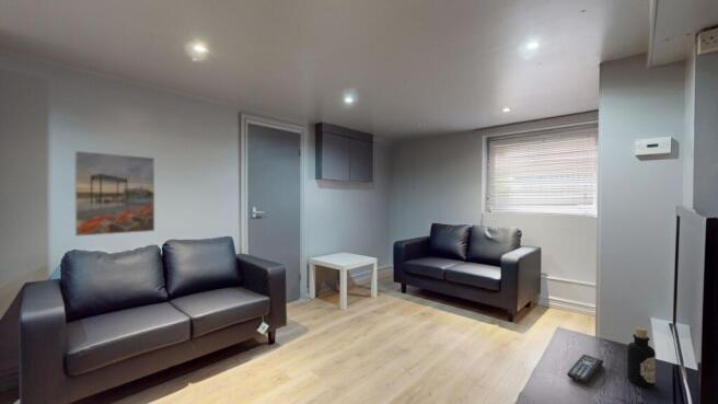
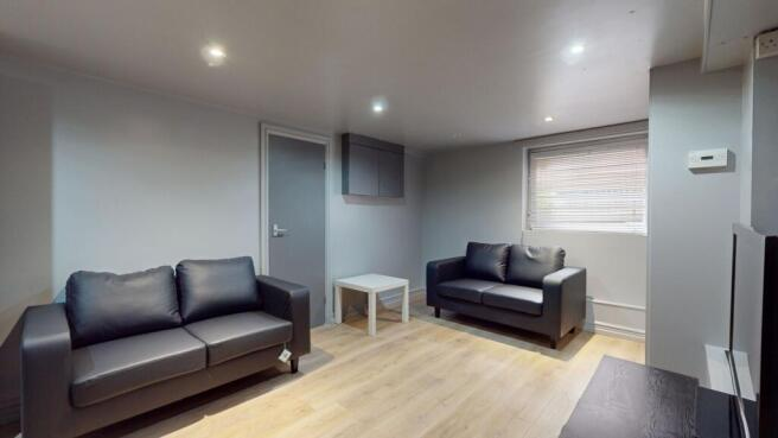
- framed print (117, 194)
- bottle (640, 355)
- remote control (586, 367)
